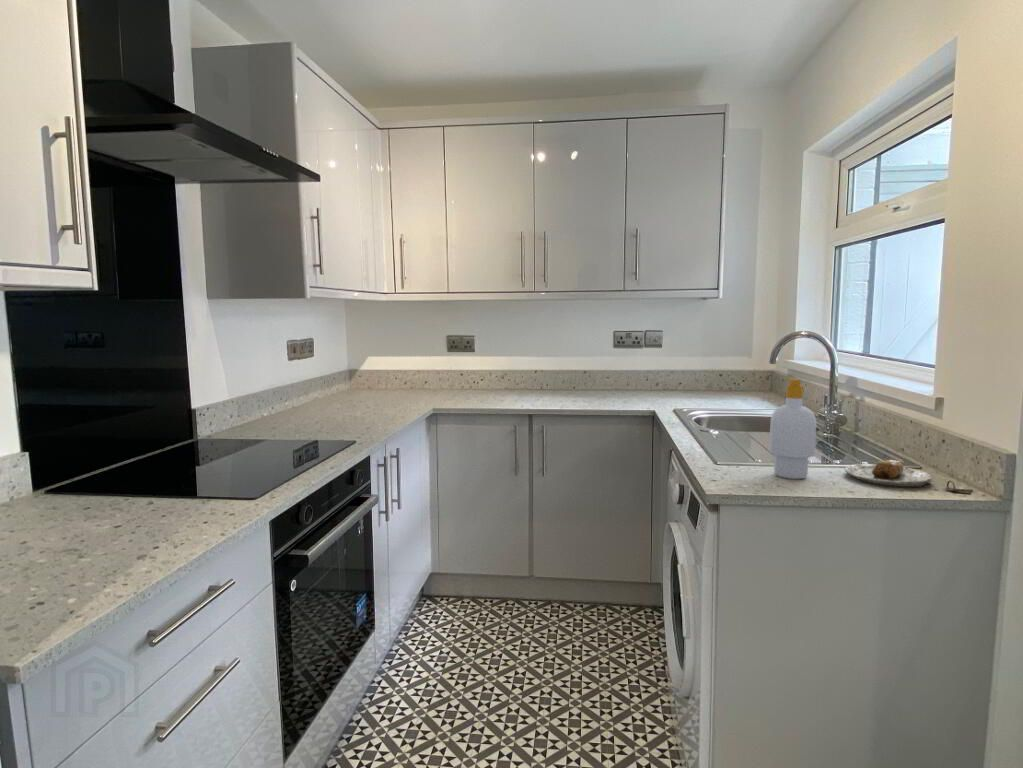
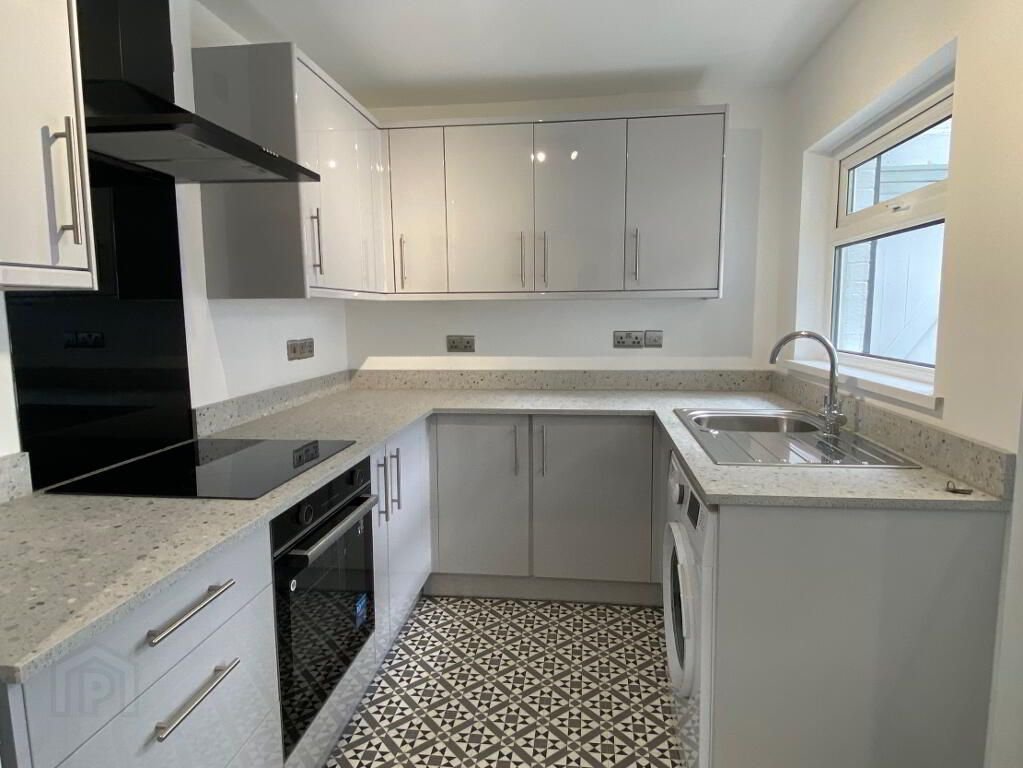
- soap bottle (792, 427)
- soap dish (887, 469)
